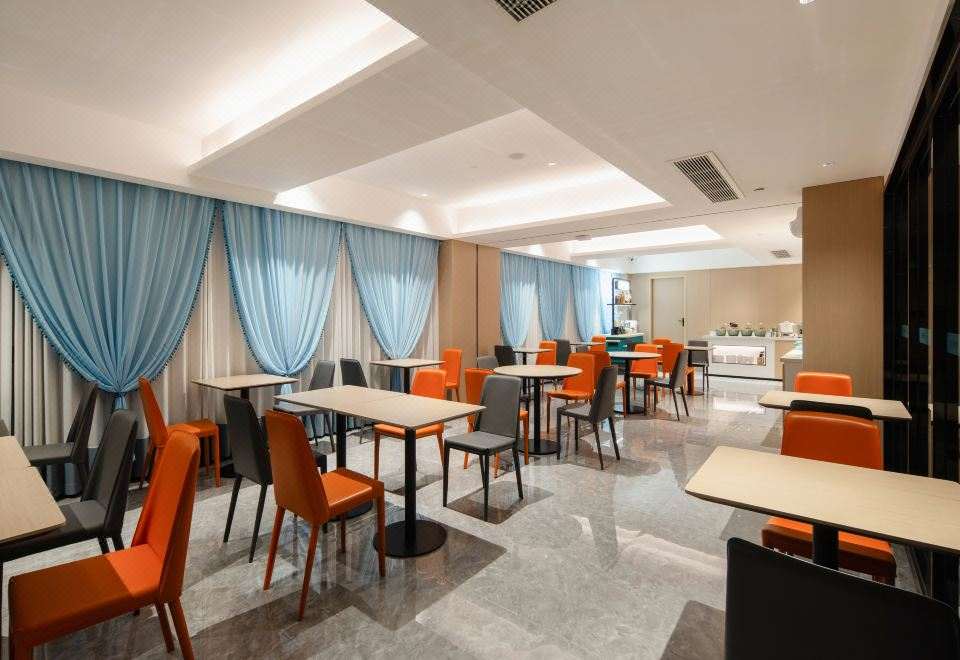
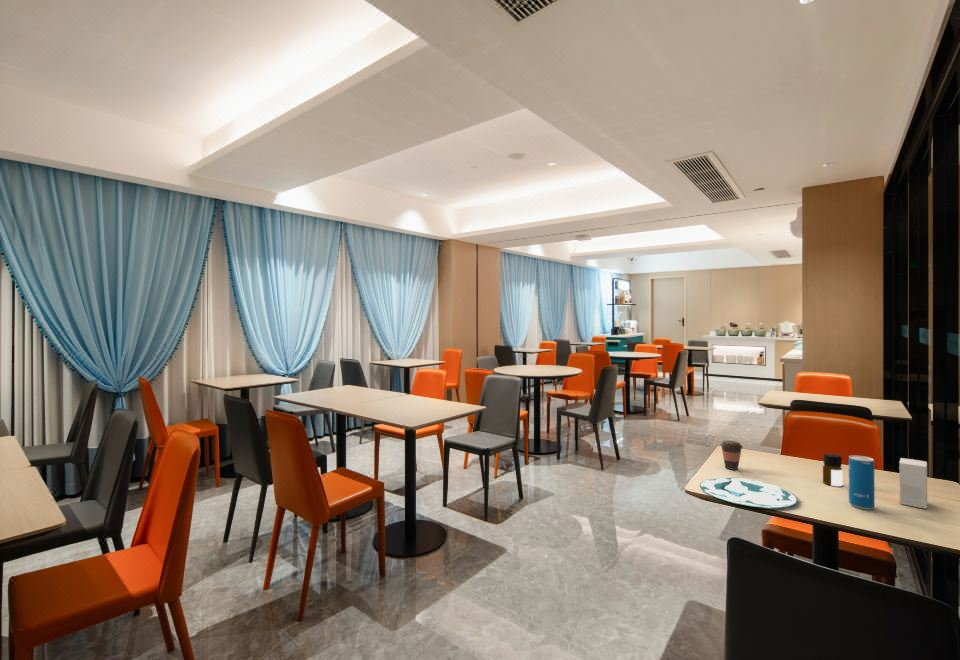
+ small box (913, 482)
+ coffee cup (731, 455)
+ bottle (832, 469)
+ plate (746, 487)
+ beverage can (861, 482)
